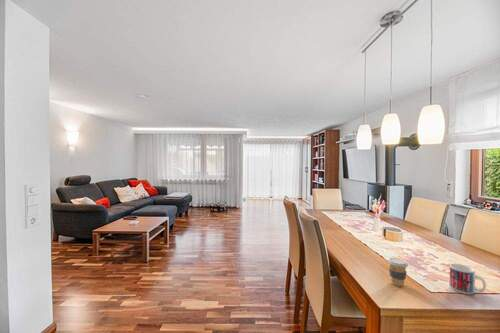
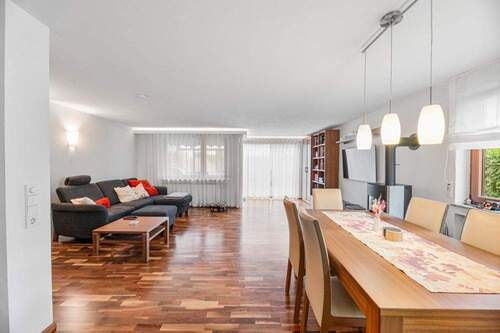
- mug (466, 279)
- coffee cup (397, 272)
